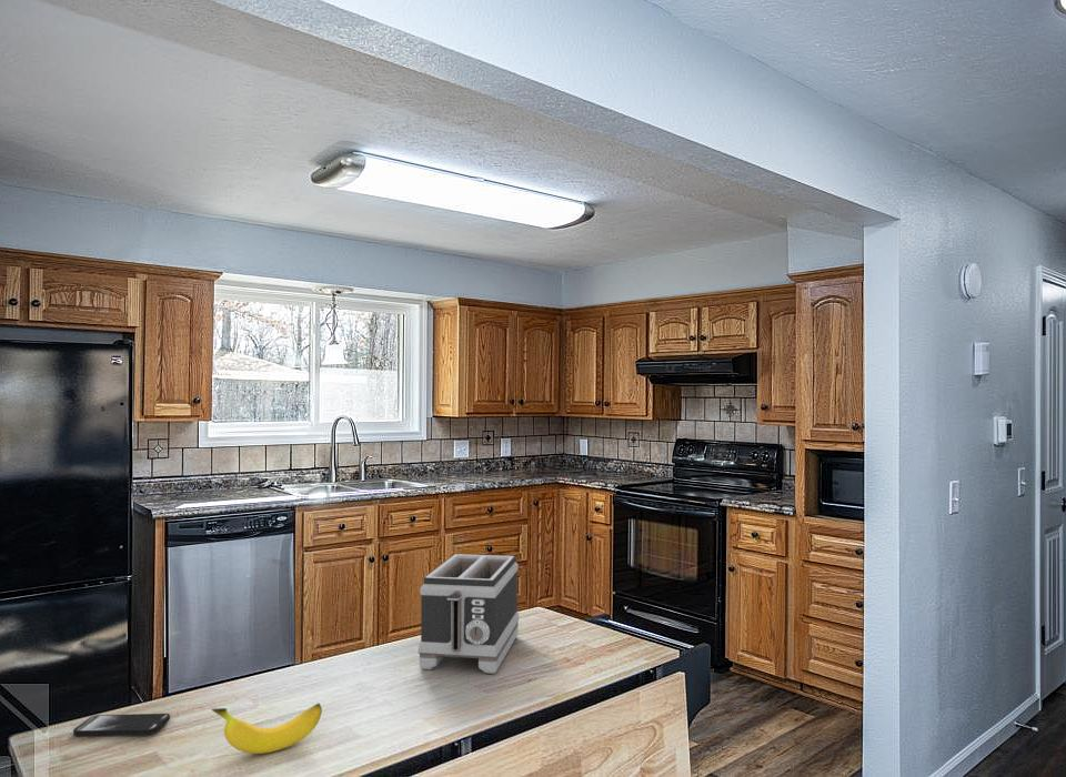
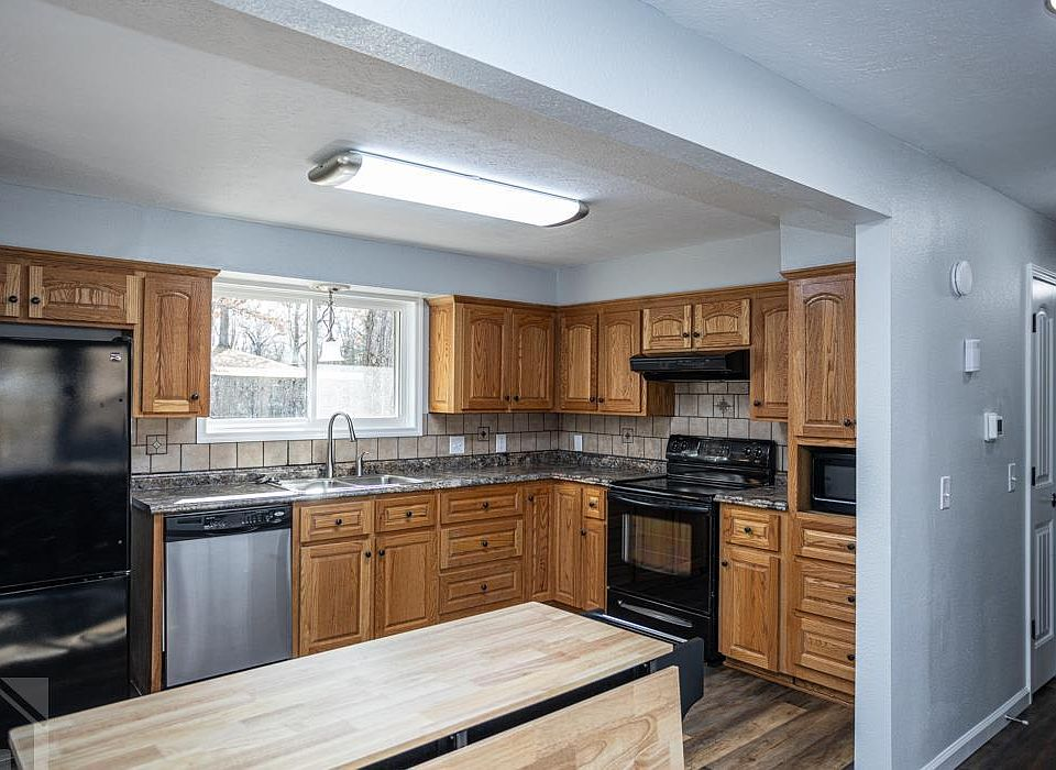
- smartphone (122, 724)
- banana (268, 728)
- toaster (470, 610)
